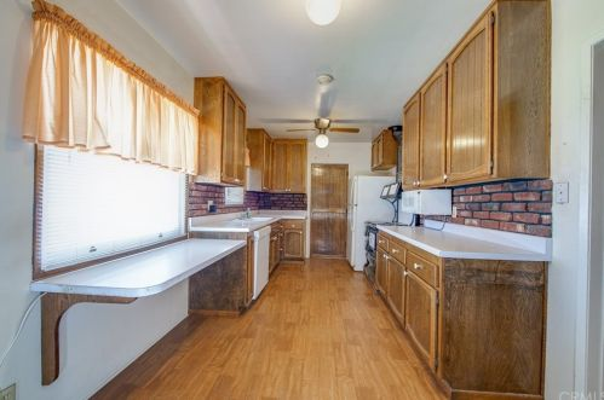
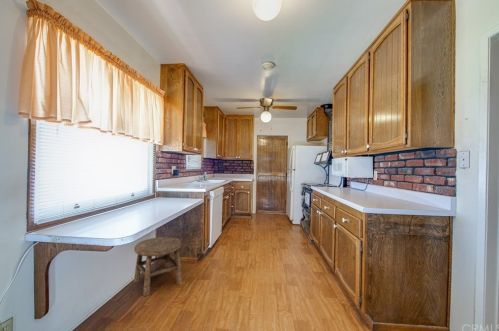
+ stool (156, 261)
